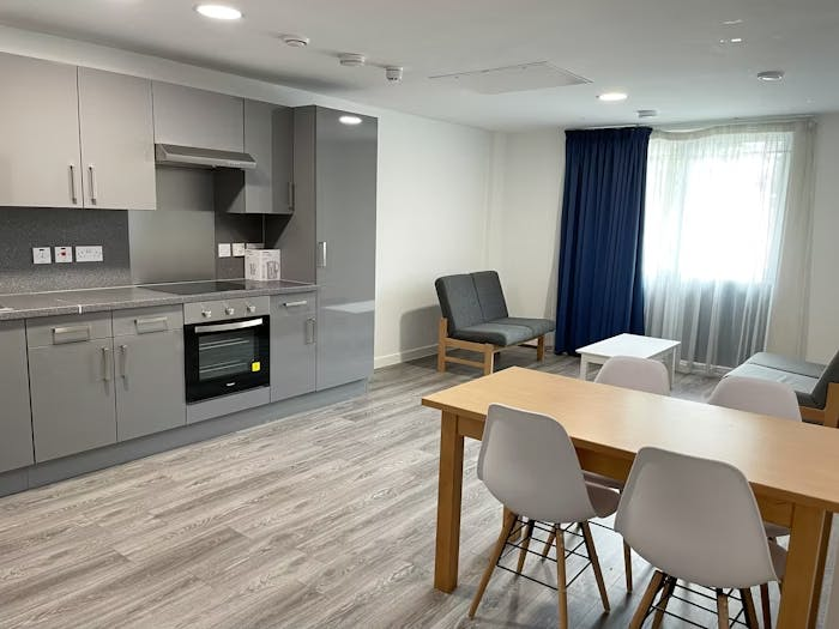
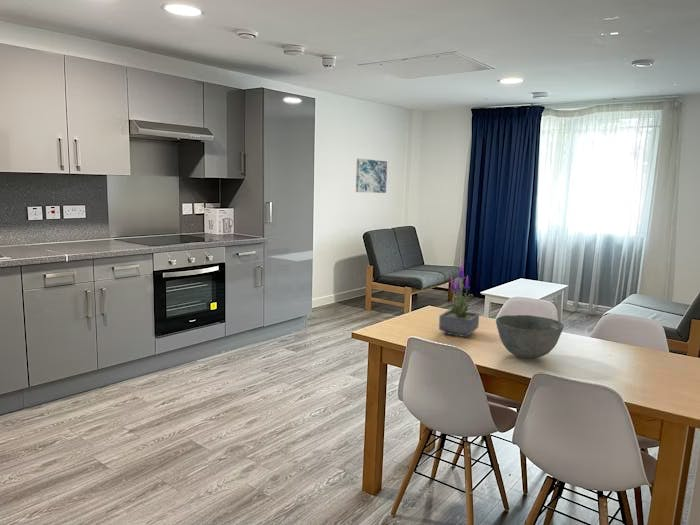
+ bowl (527, 339)
+ potted plant (460, 297)
+ wall art (371, 176)
